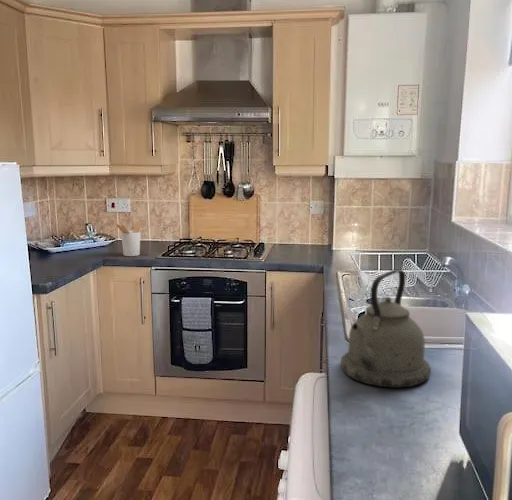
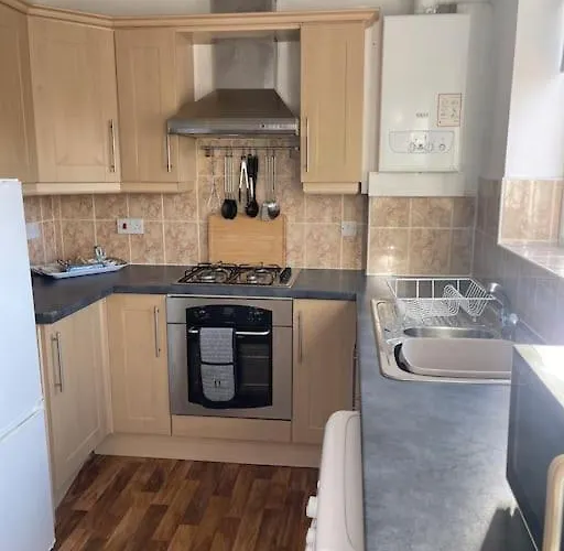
- utensil holder (127, 238)
- kettle (386, 324)
